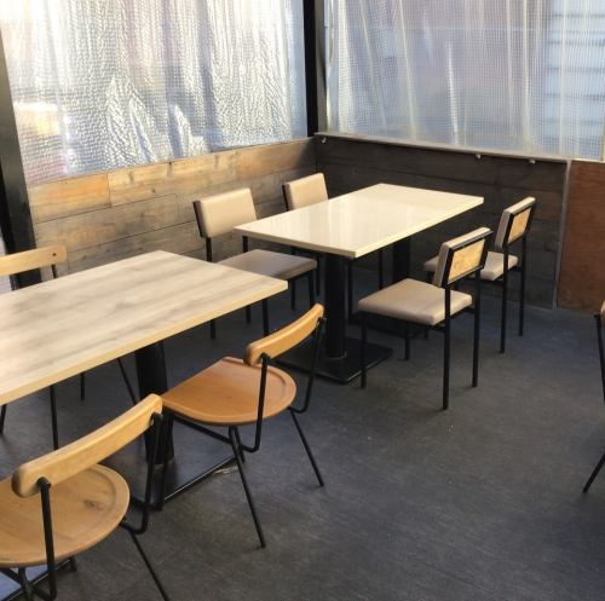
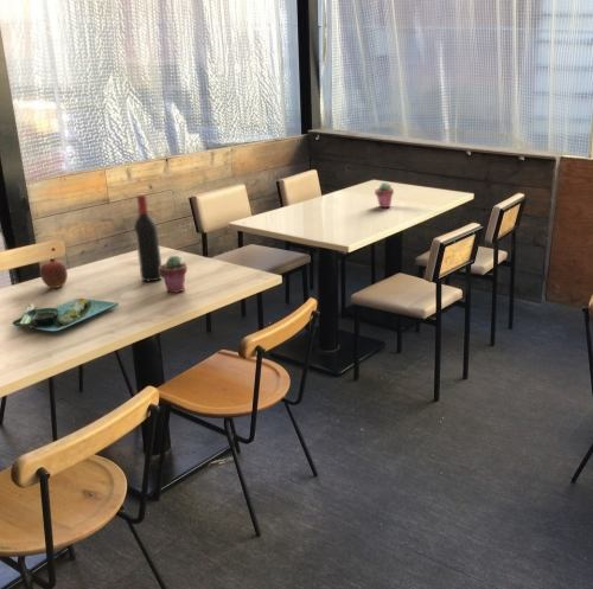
+ potted succulent (384, 193)
+ platter (60, 312)
+ potted succulent (173, 273)
+ apple (53, 273)
+ wine bottle (146, 237)
